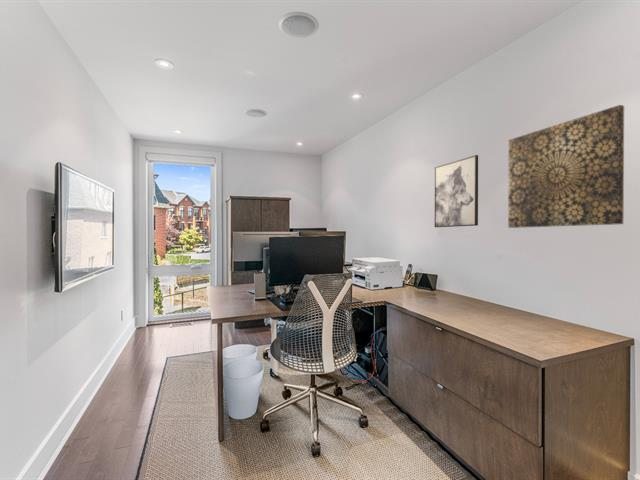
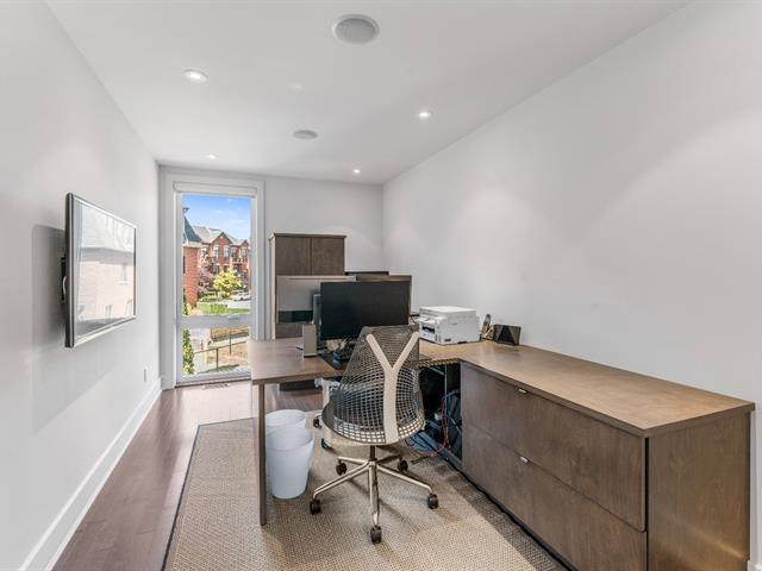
- wall art (454, 194)
- wall art (557, 175)
